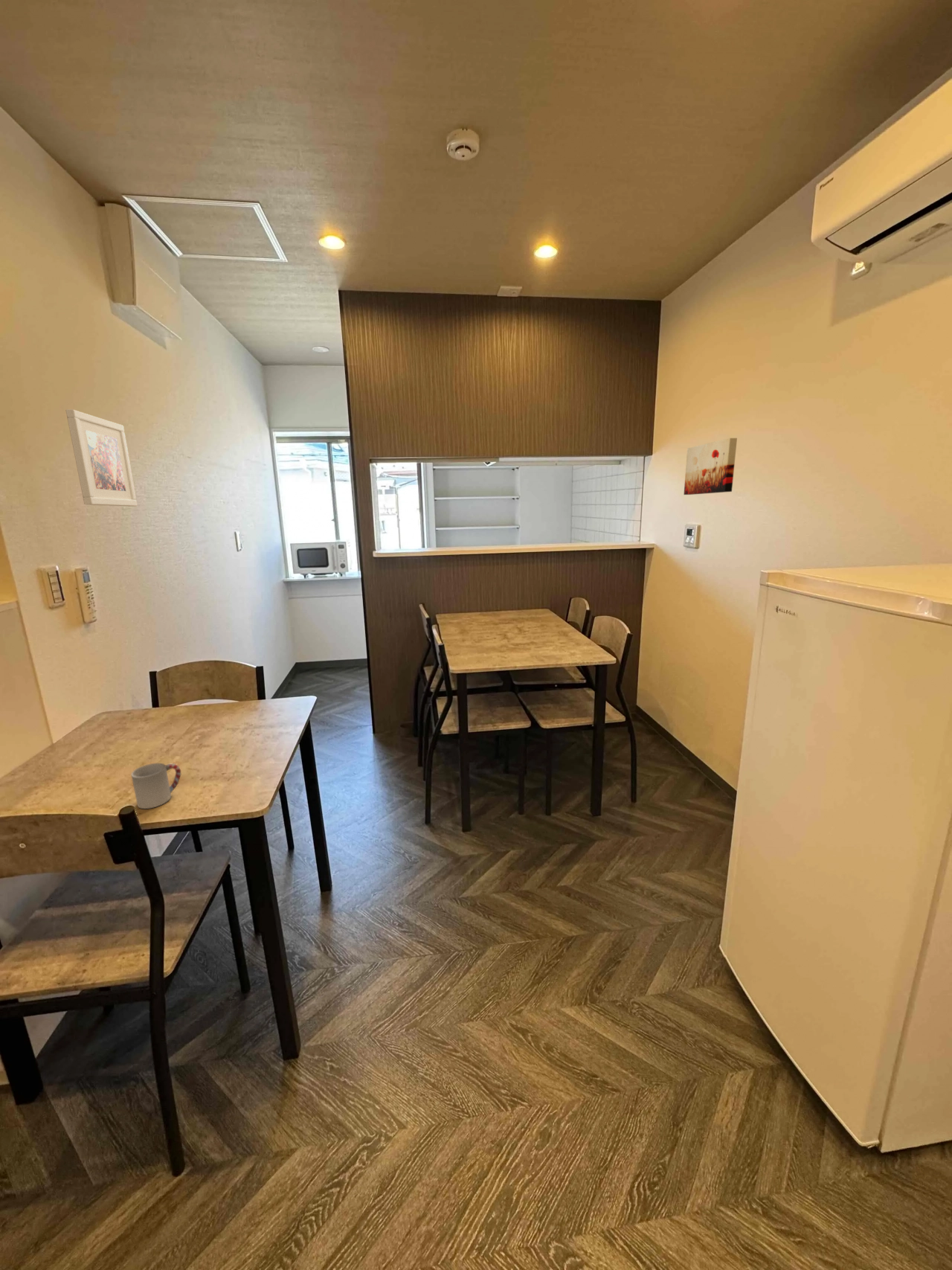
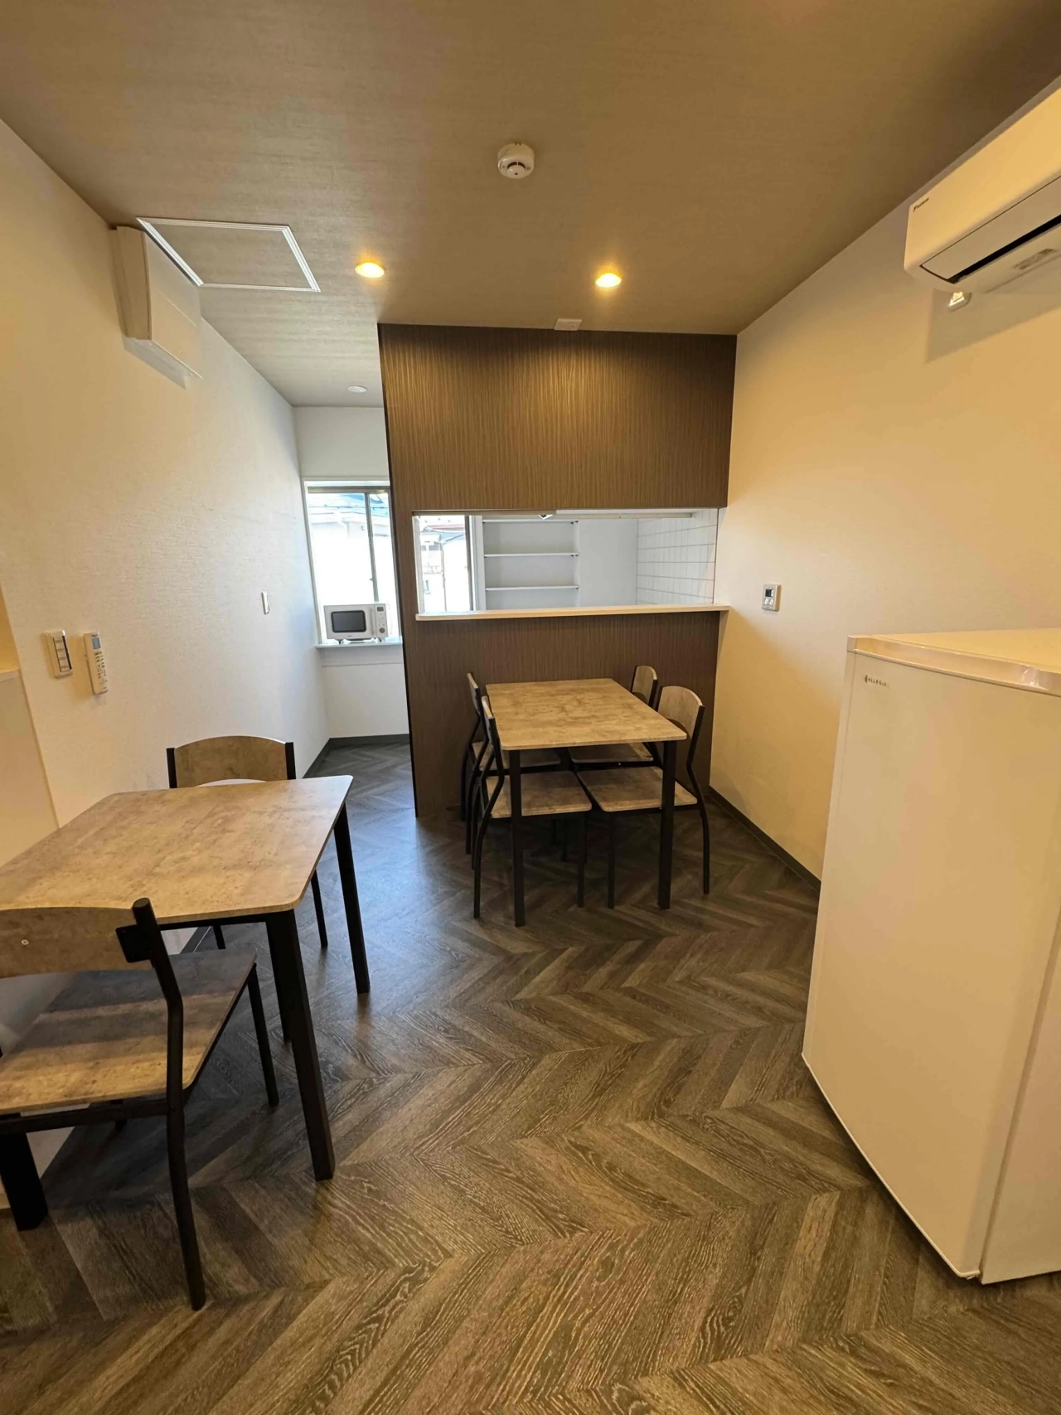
- wall art (708, 468)
- cup (158, 783)
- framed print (105, 462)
